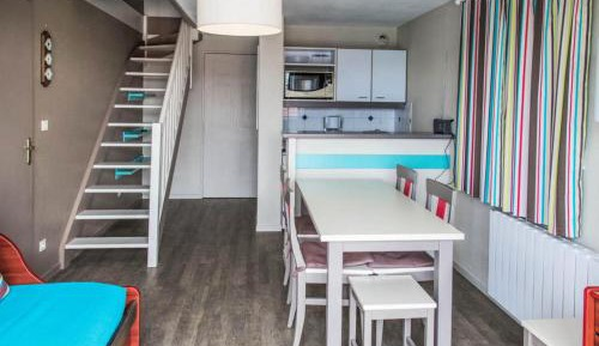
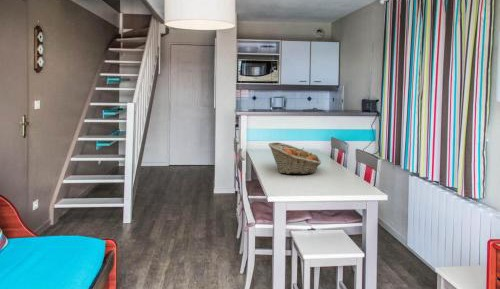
+ fruit basket (294, 157)
